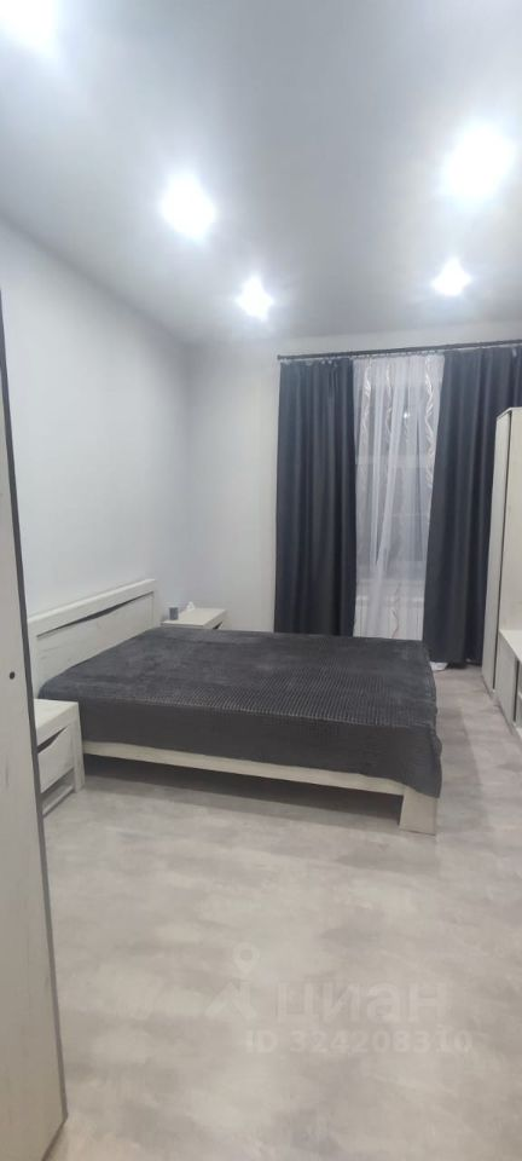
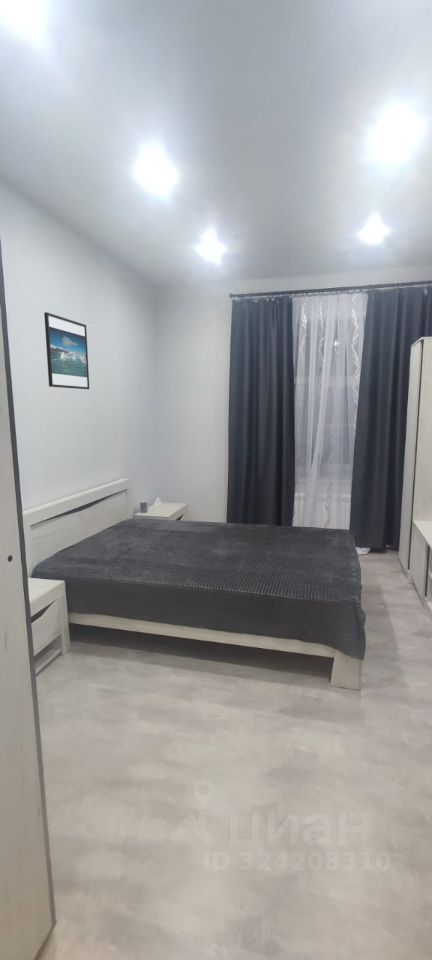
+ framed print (68, 354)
